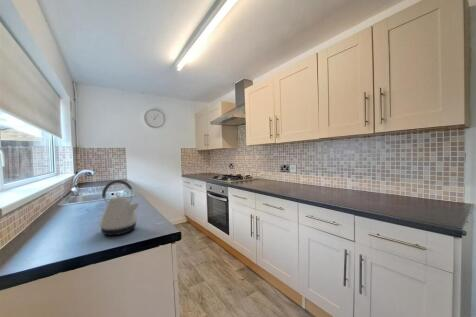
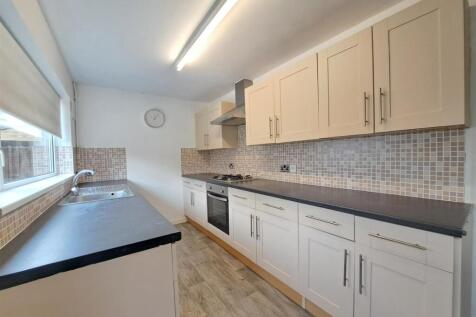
- kettle (119, 205)
